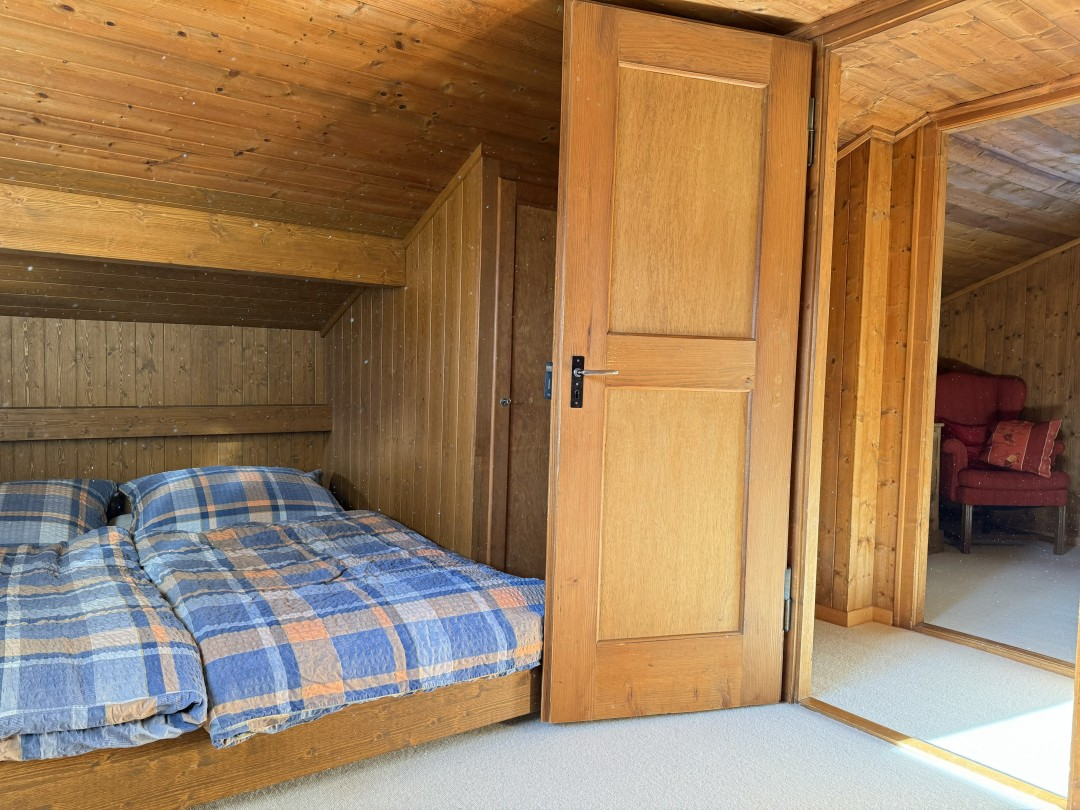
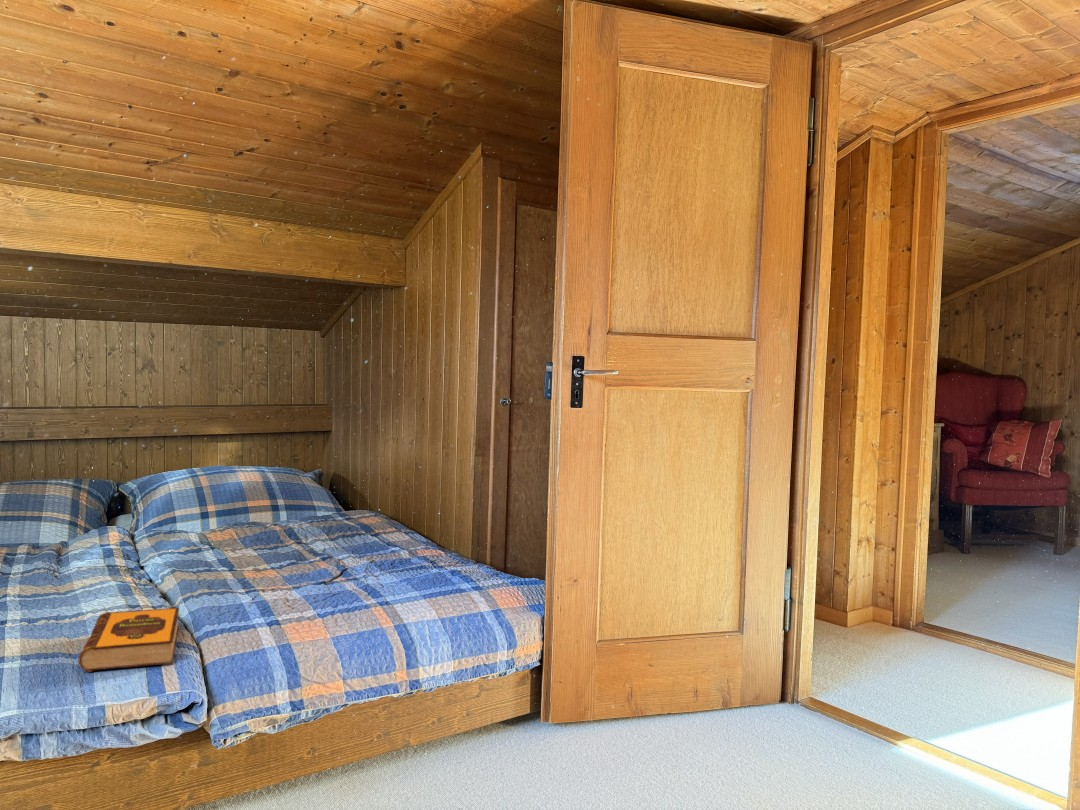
+ hardback book (132, 637)
